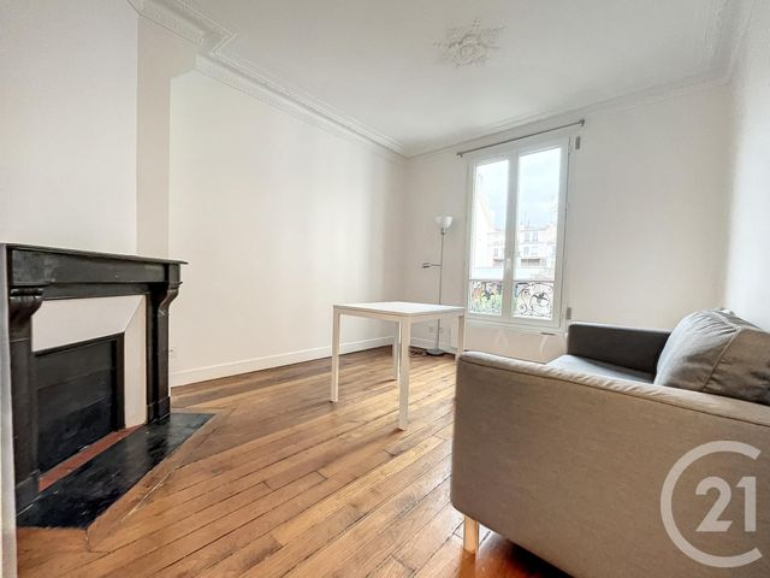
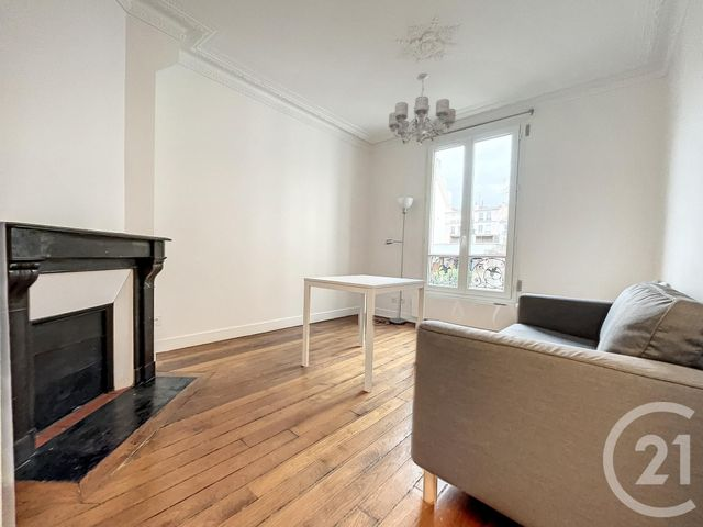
+ chandelier (422, 109)
